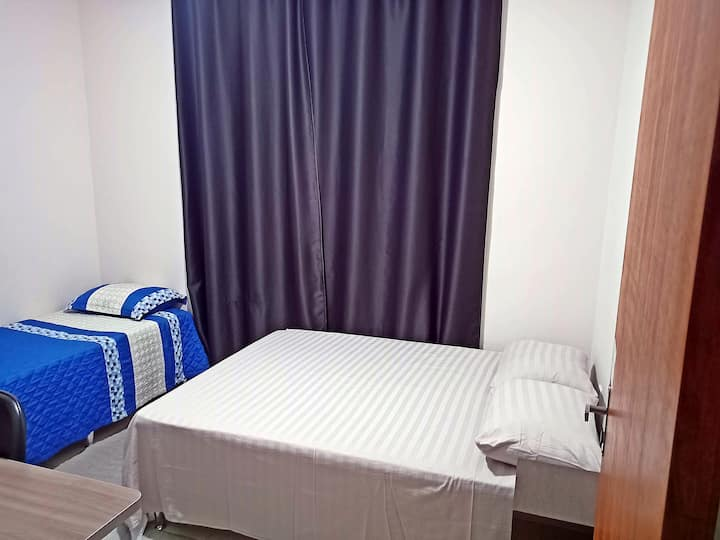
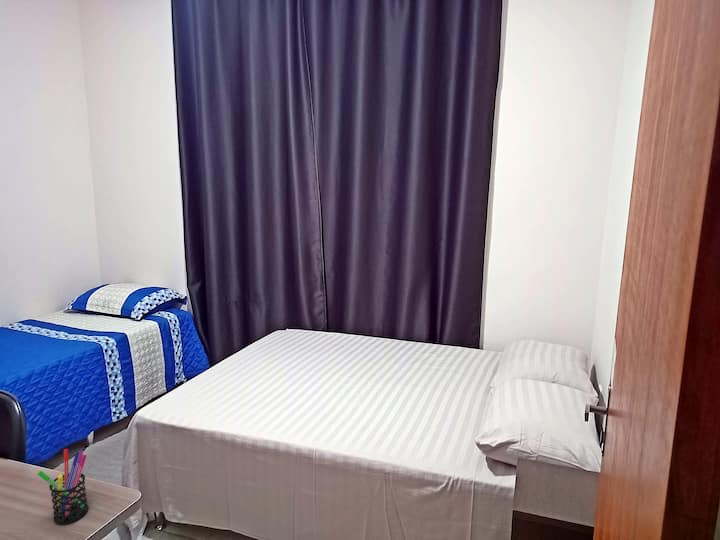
+ pen holder (63, 485)
